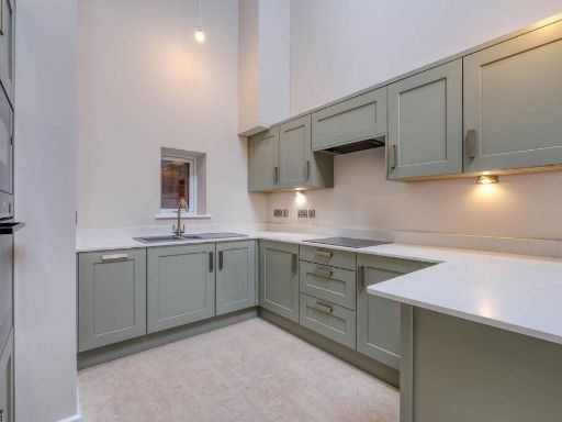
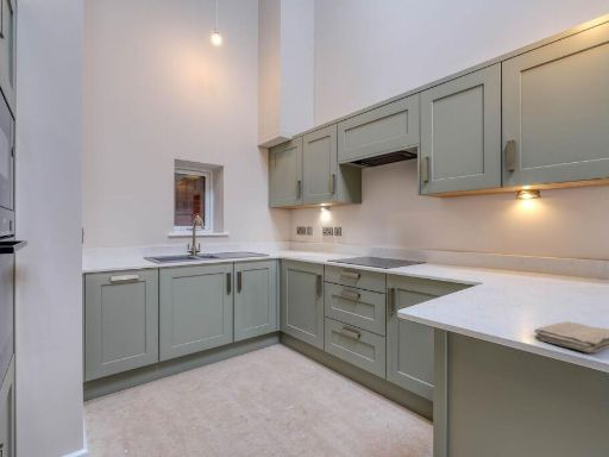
+ washcloth (577, 333)
